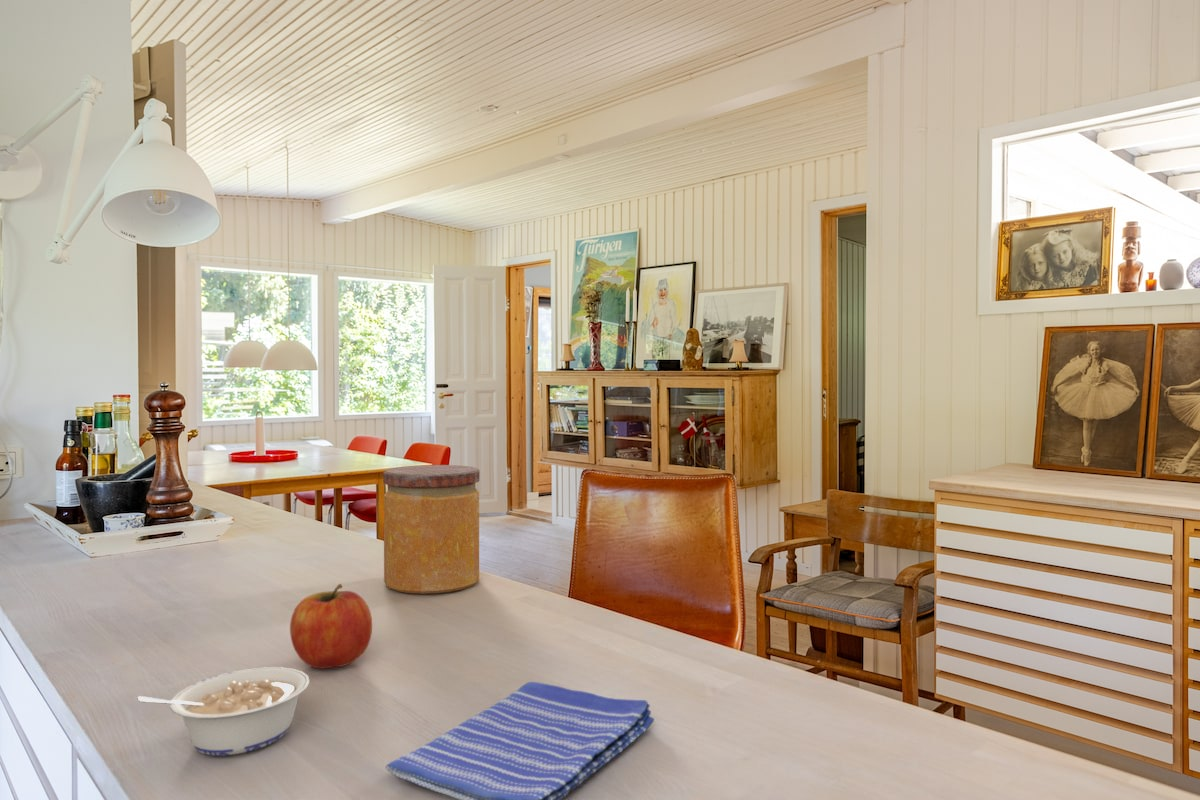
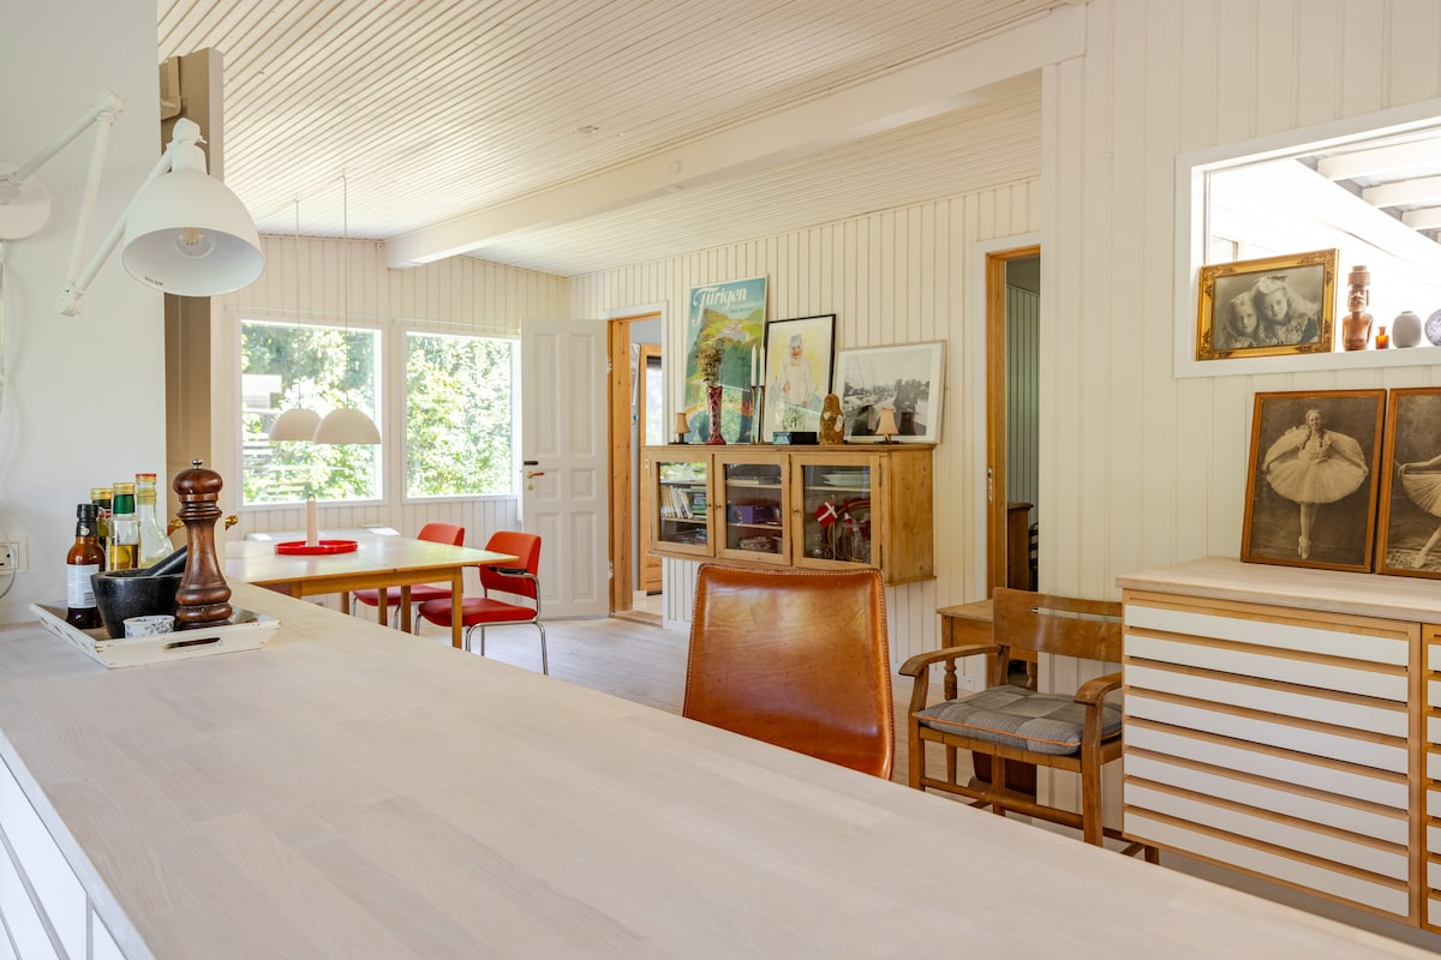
- jar (432, 525)
- legume (238, 710)
- fruit (331, 624)
- dish towel (531, 736)
